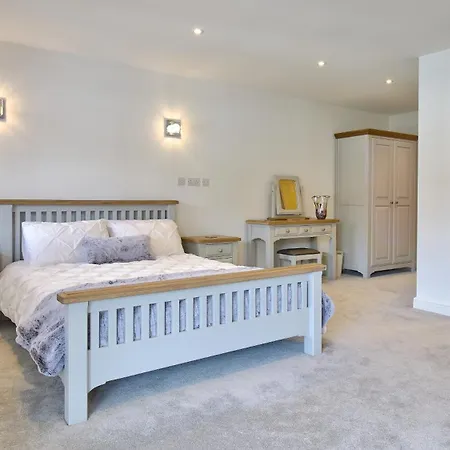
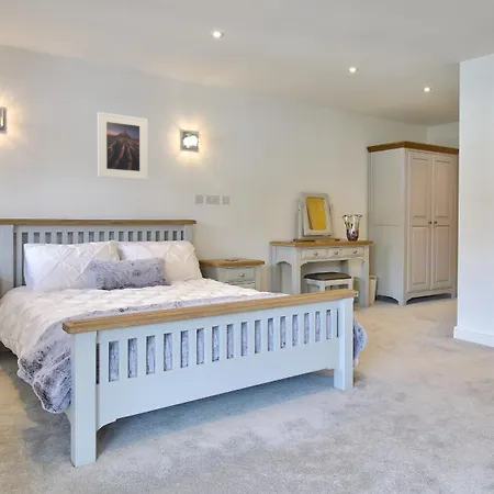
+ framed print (123, 147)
